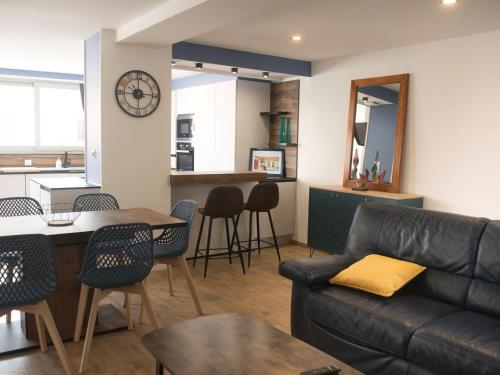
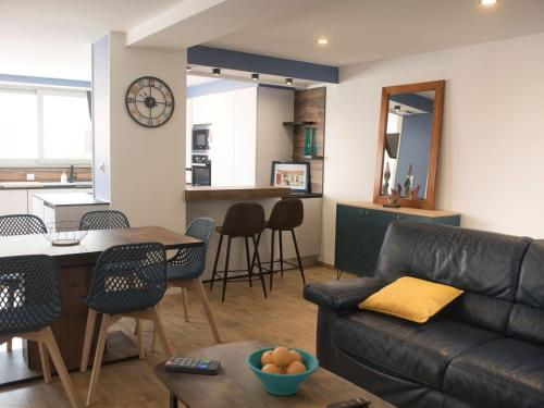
+ fruit bowl (282, 368)
+ remote control (193, 364)
